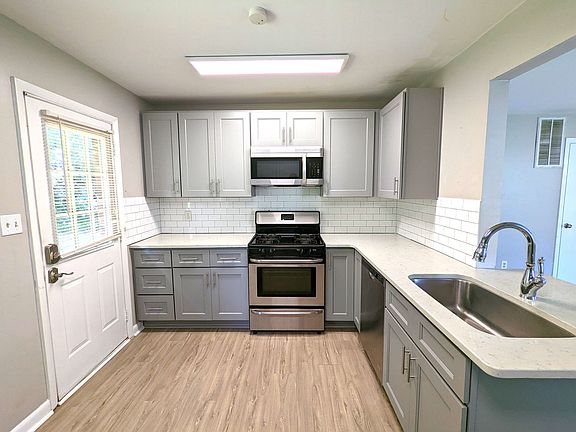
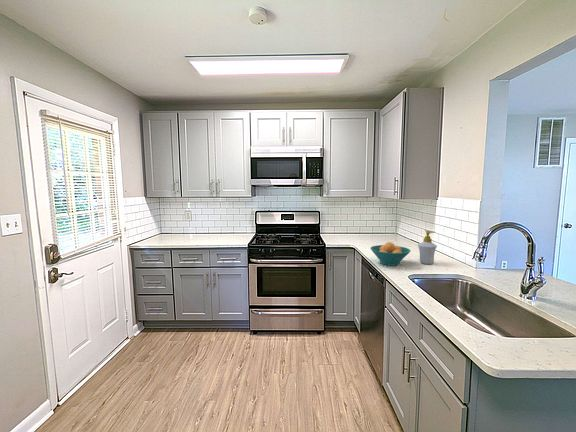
+ fruit bowl (389, 252)
+ soap bottle (427, 246)
